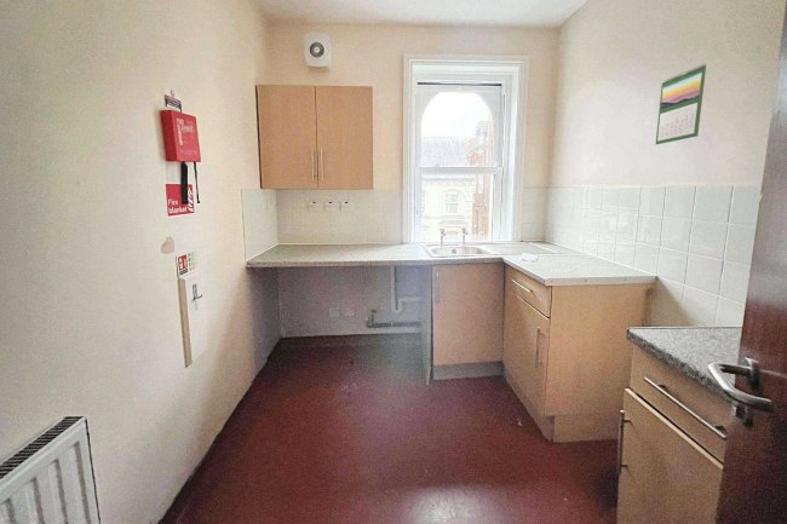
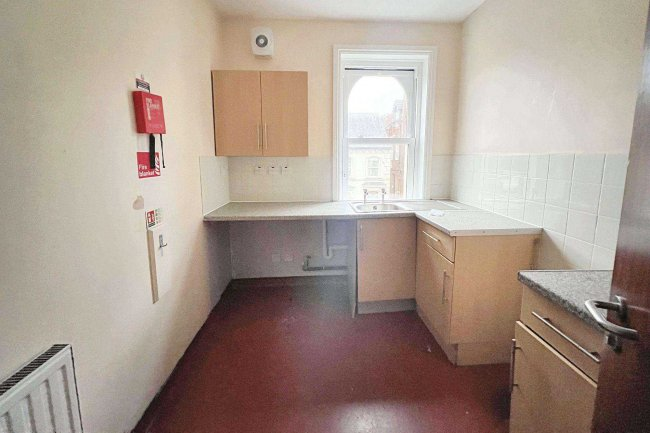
- calendar (678, 106)
